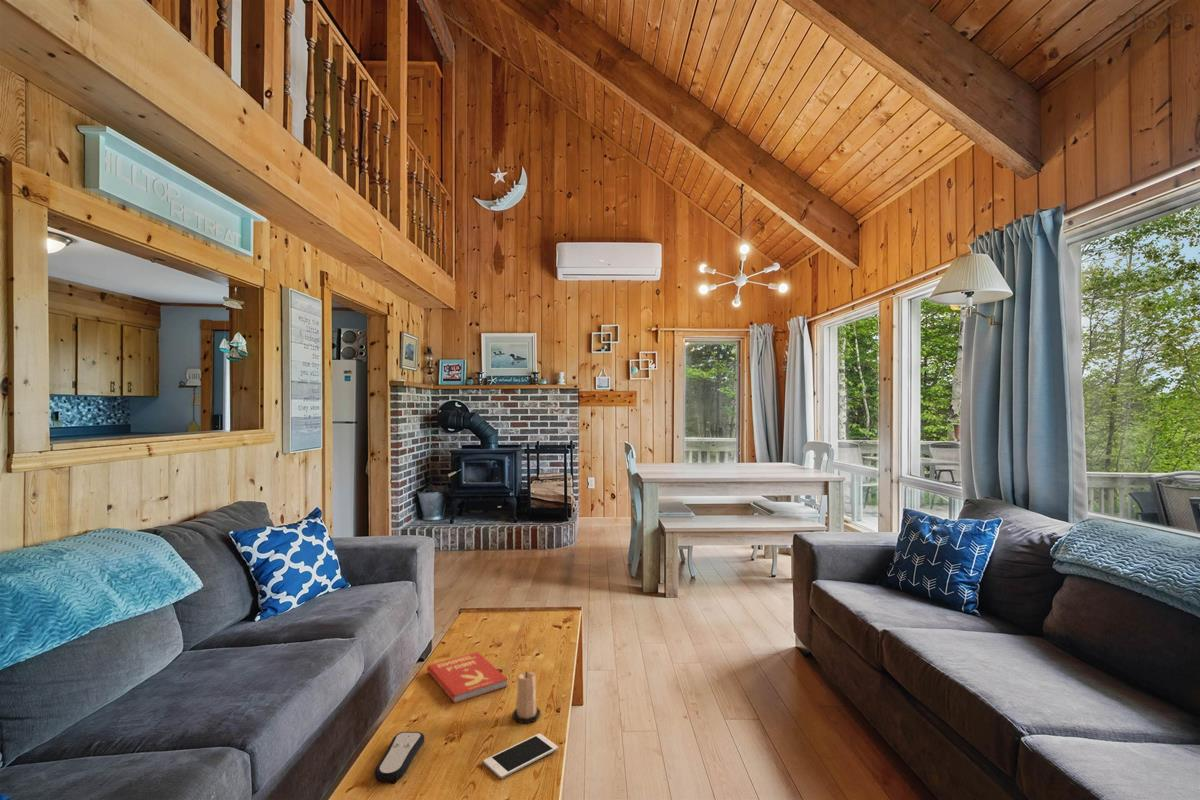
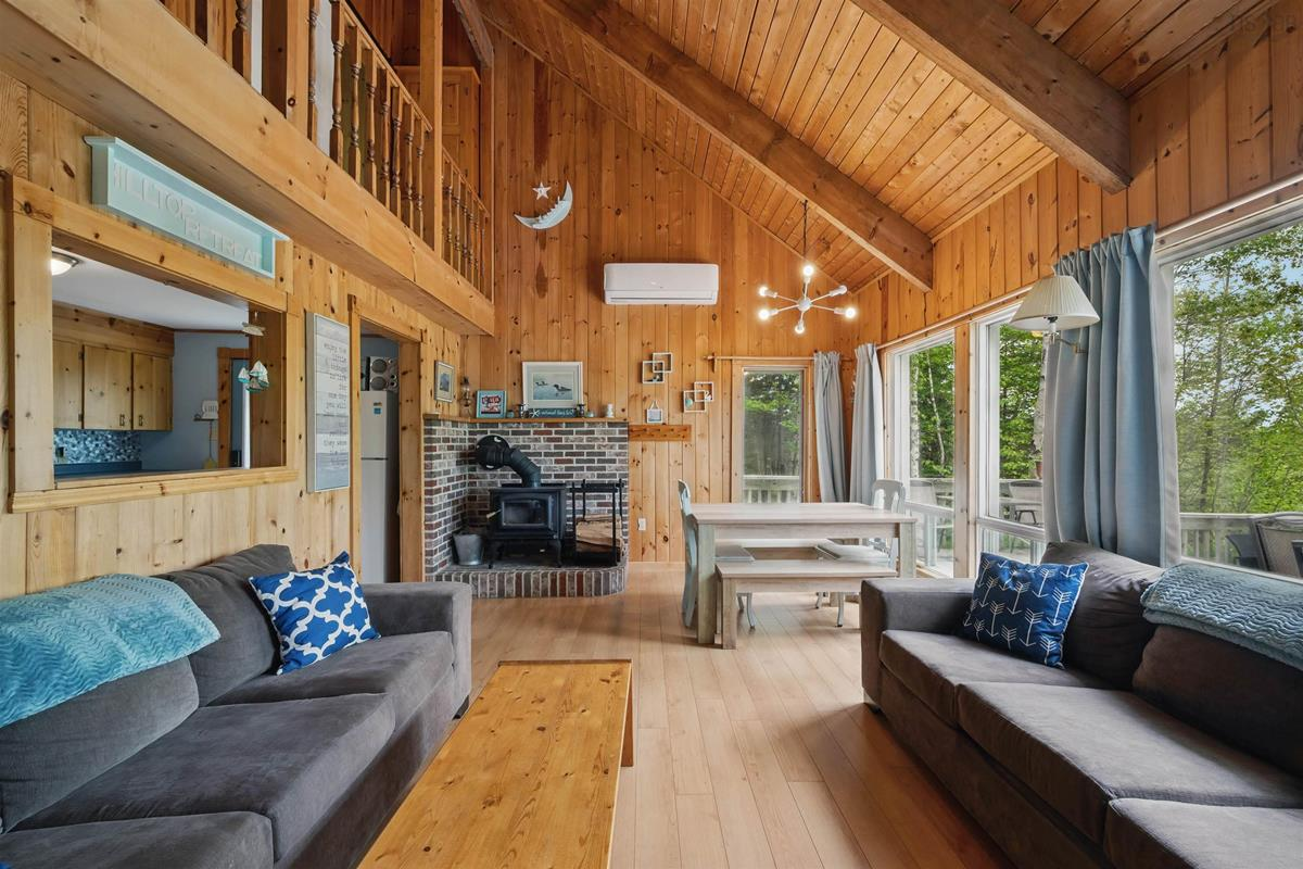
- cell phone (521, 754)
- remote control (399, 754)
- book (466, 675)
- candle (526, 693)
